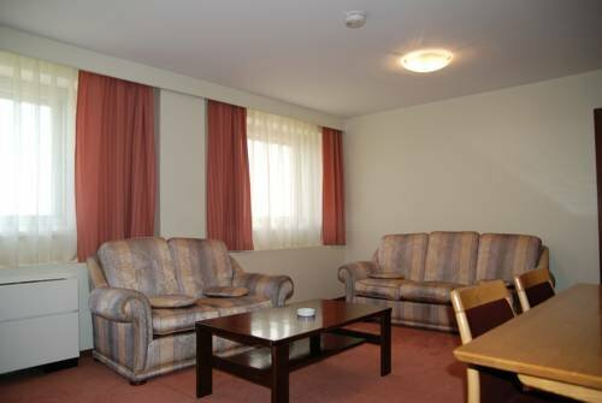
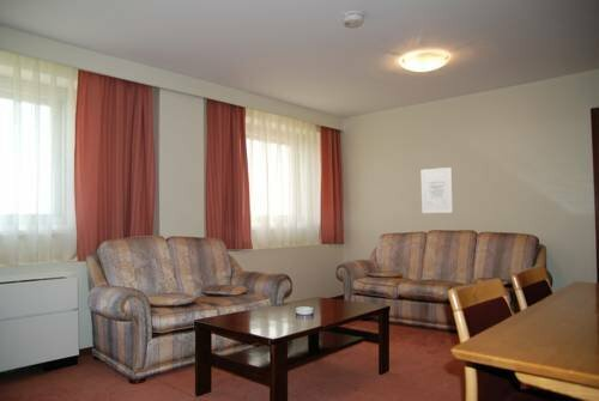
+ wall art (436, 190)
